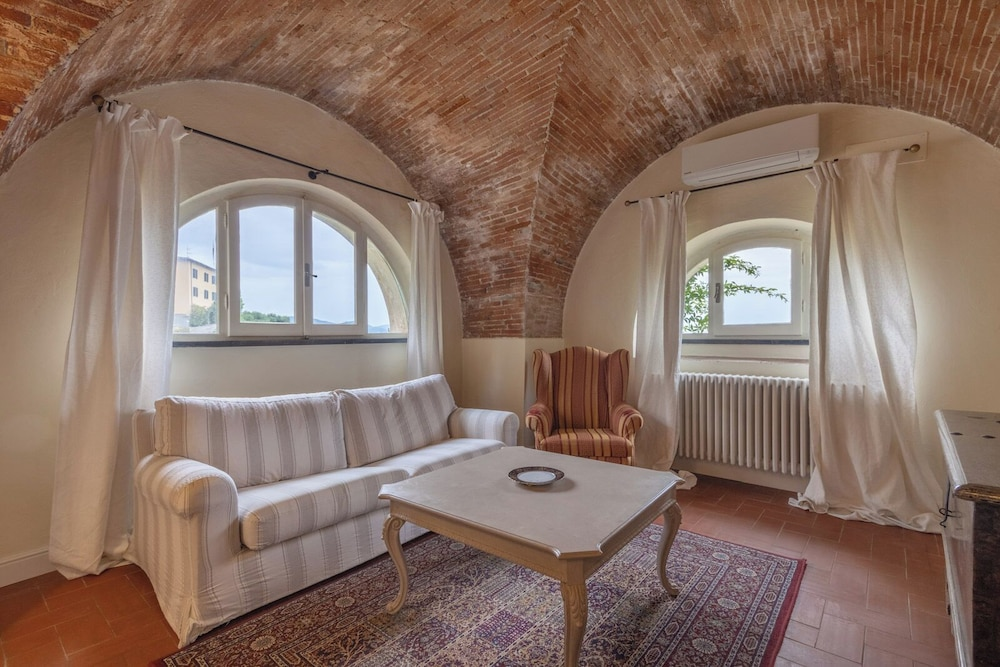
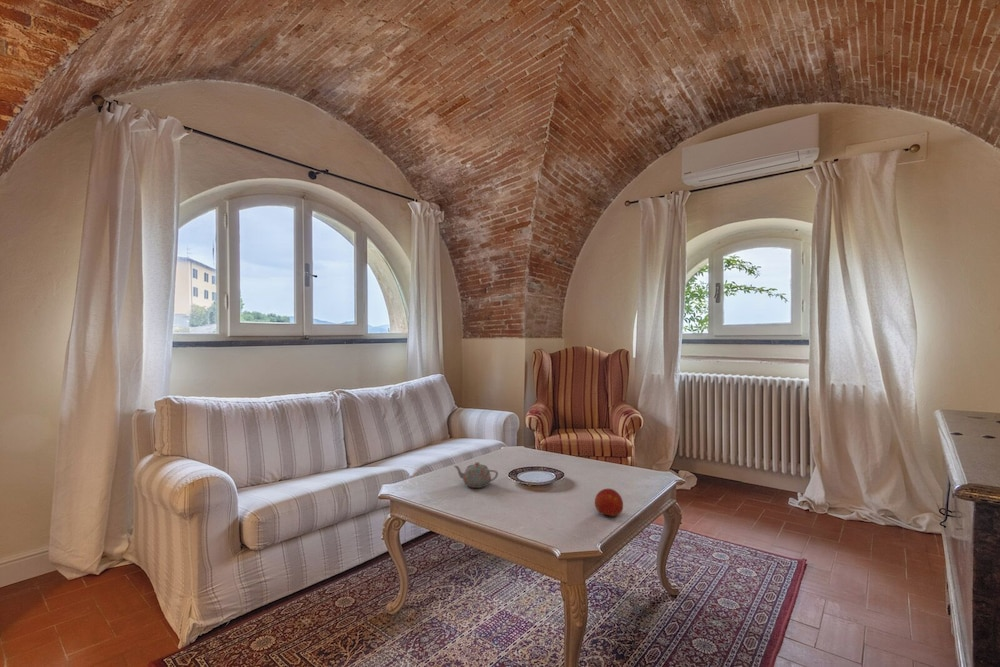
+ fruit (608, 501)
+ teapot (475, 473)
